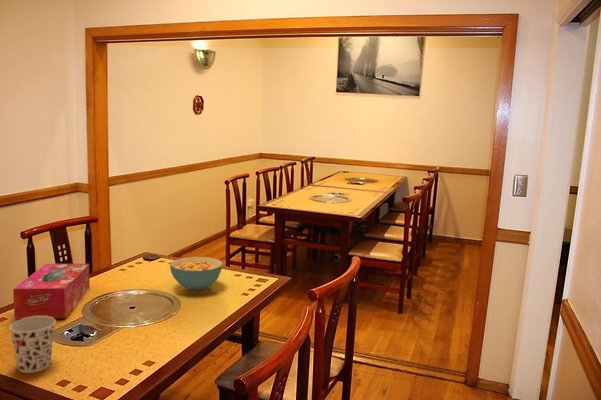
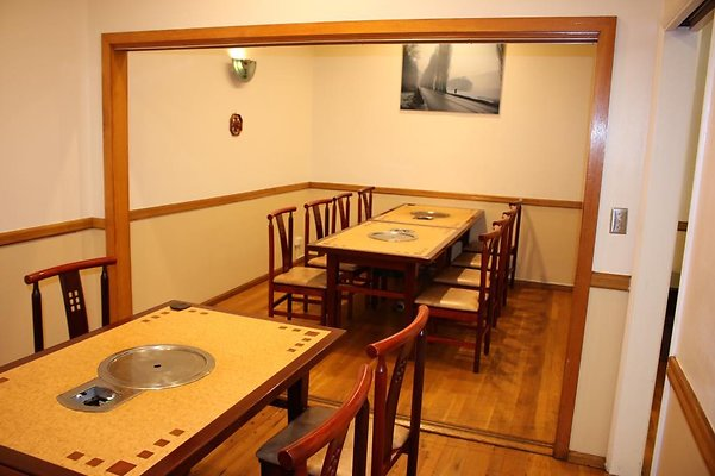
- tissue box (55, 288)
- cereal bowl (196, 275)
- cup (33, 345)
